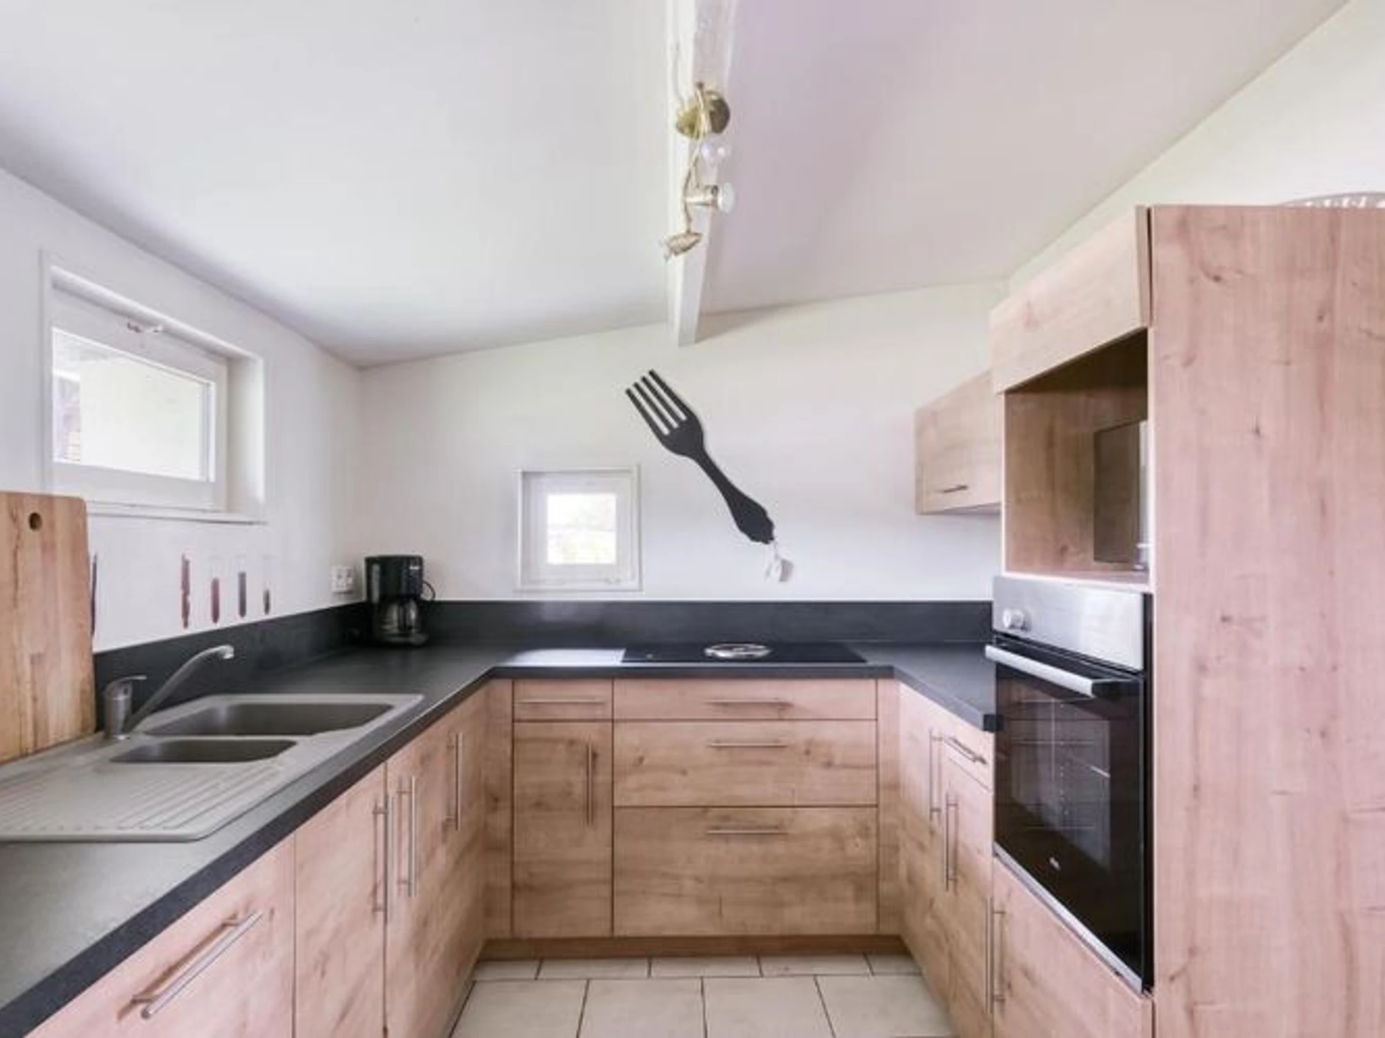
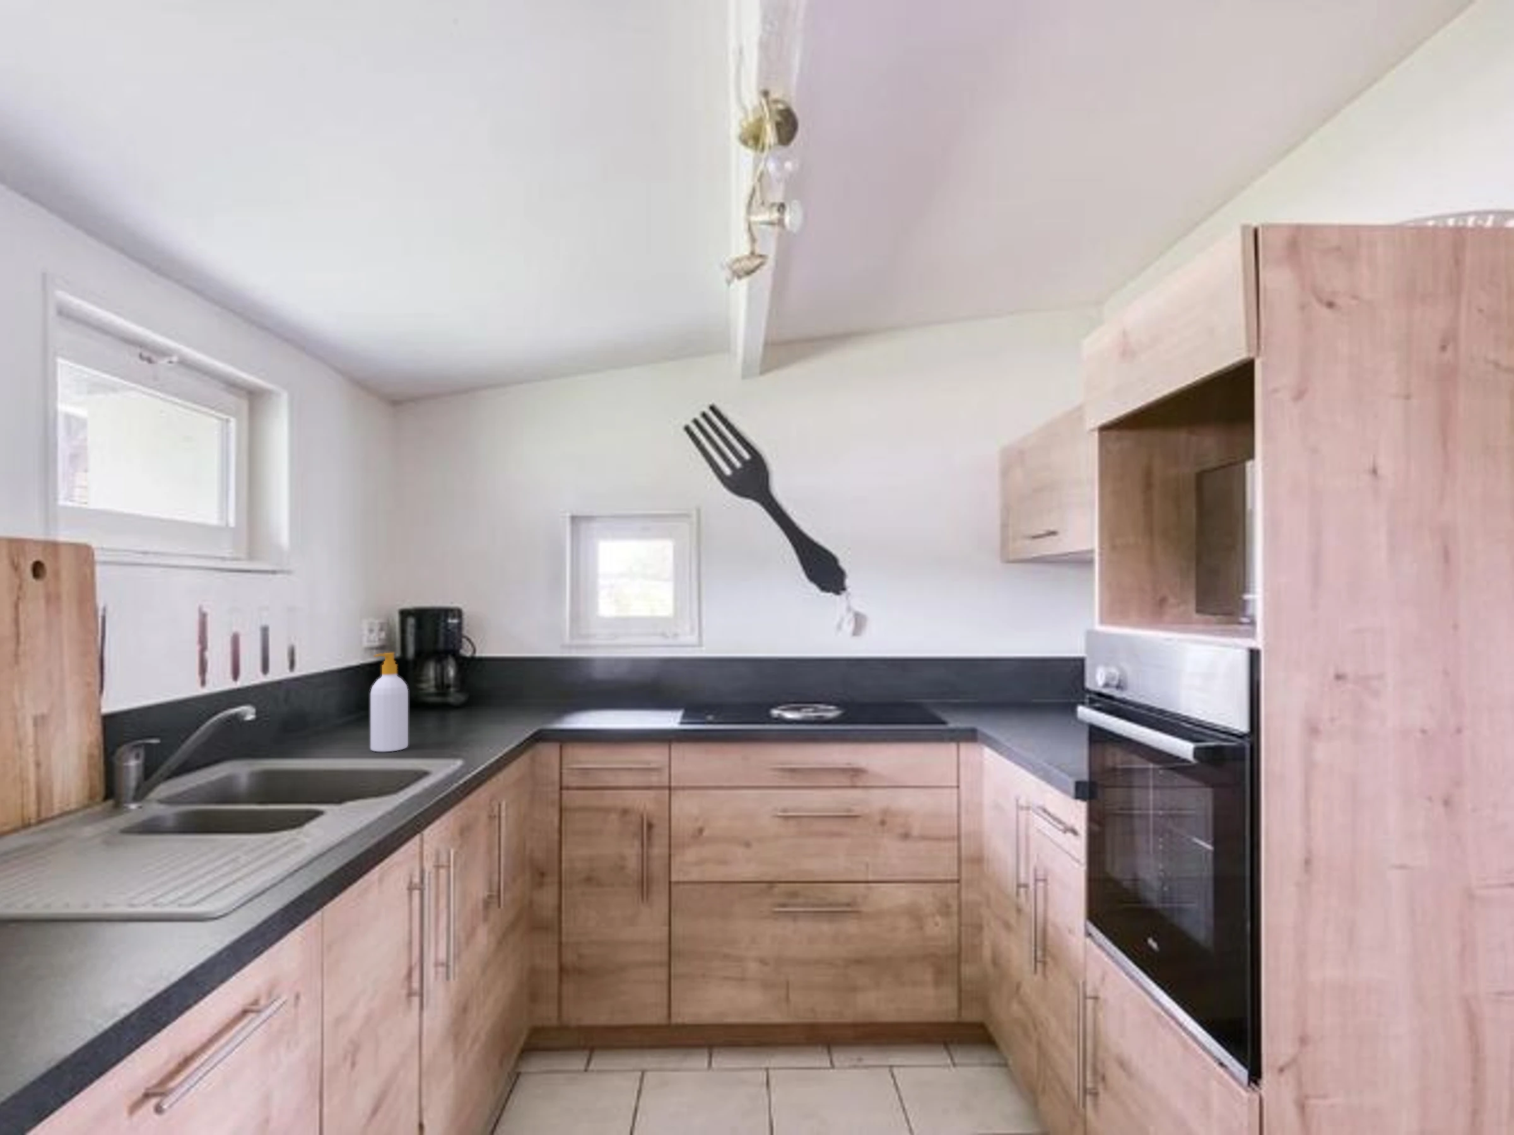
+ soap bottle (387, 701)
